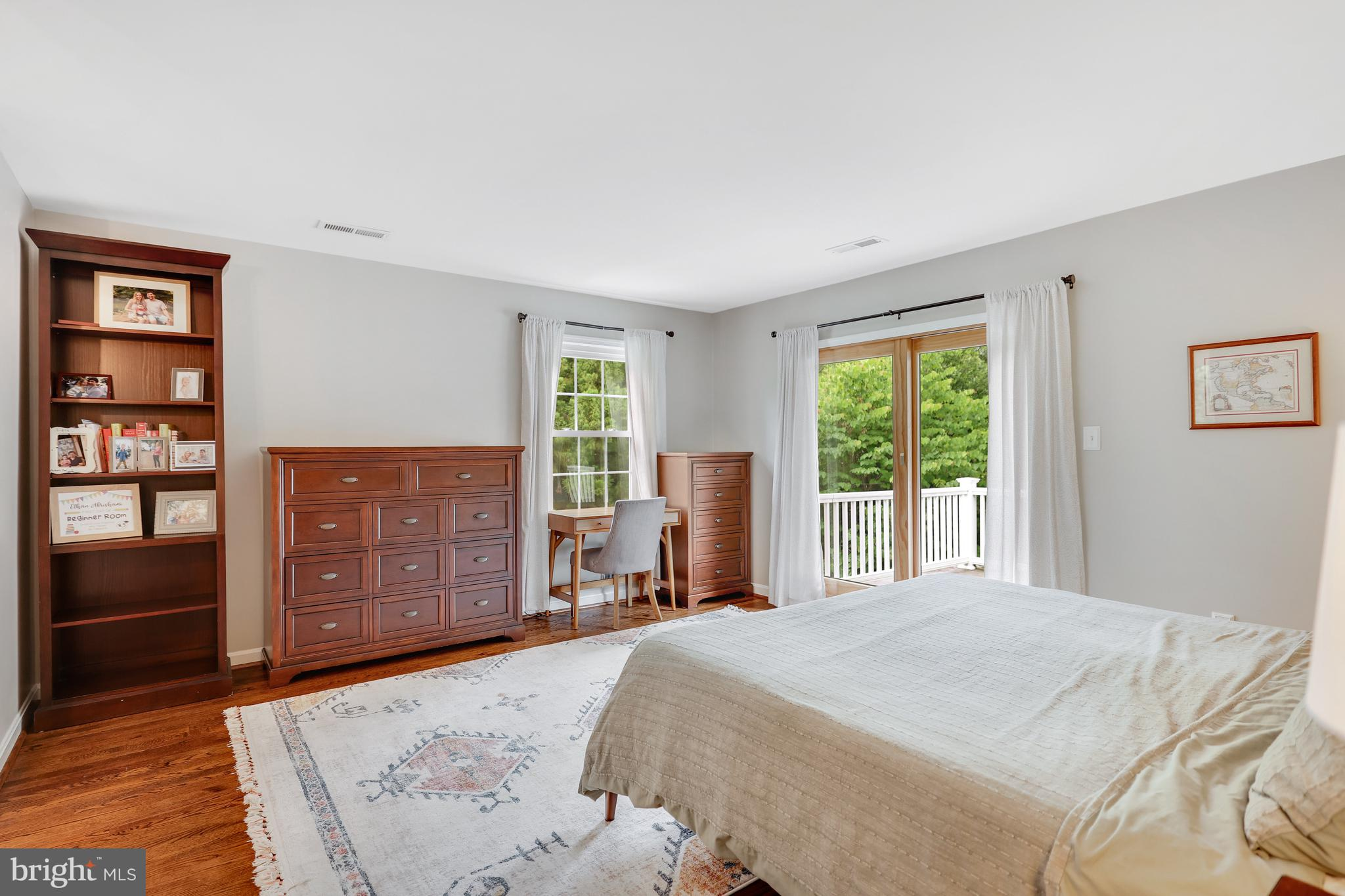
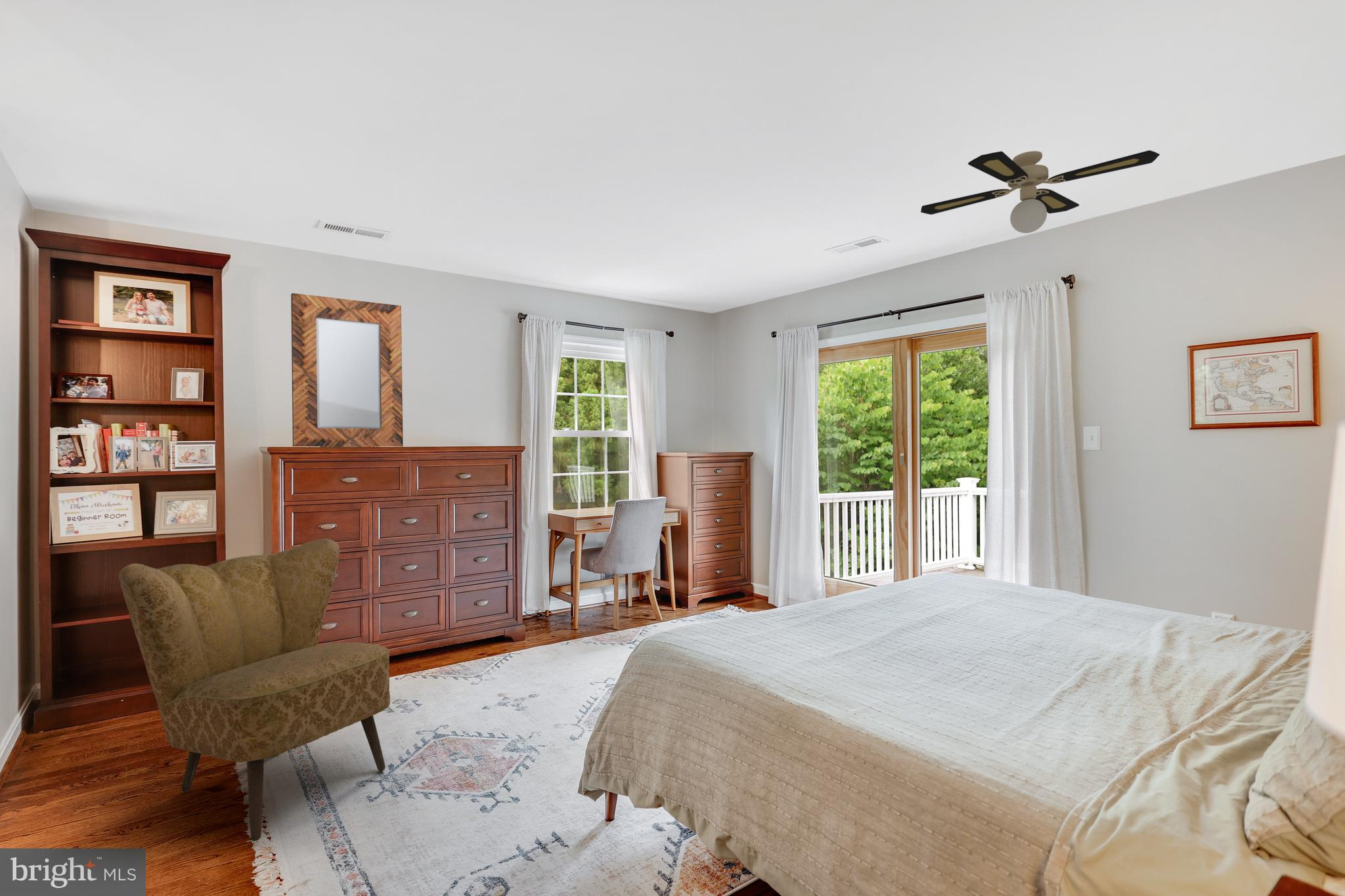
+ ceiling fan (1028, 194)
+ home mirror (349, 374)
+ armchair (266, 668)
